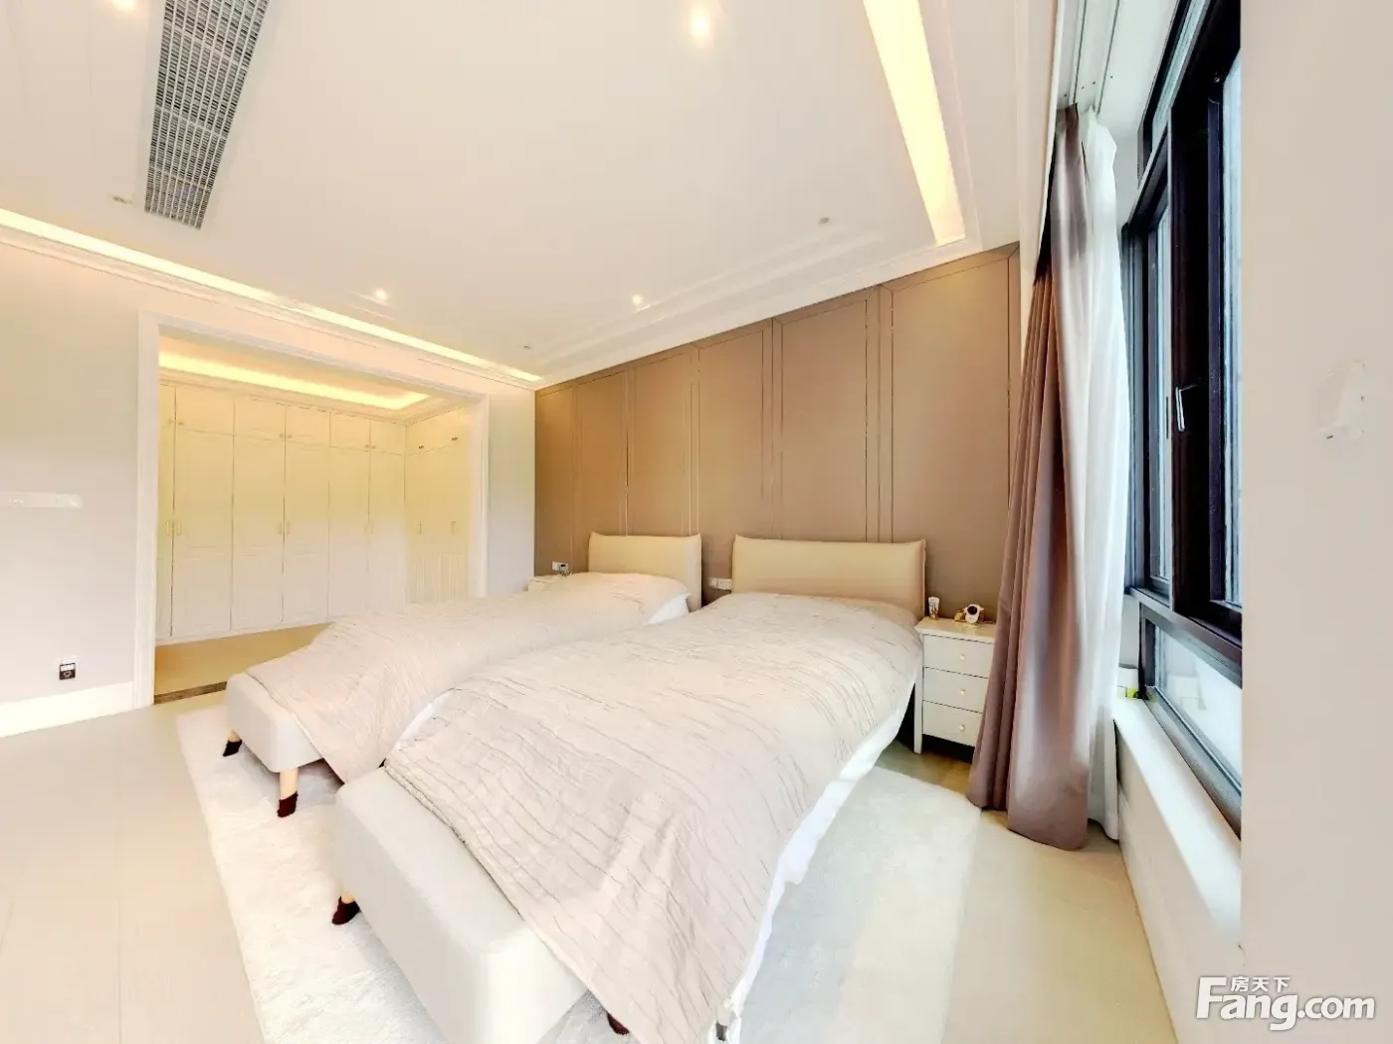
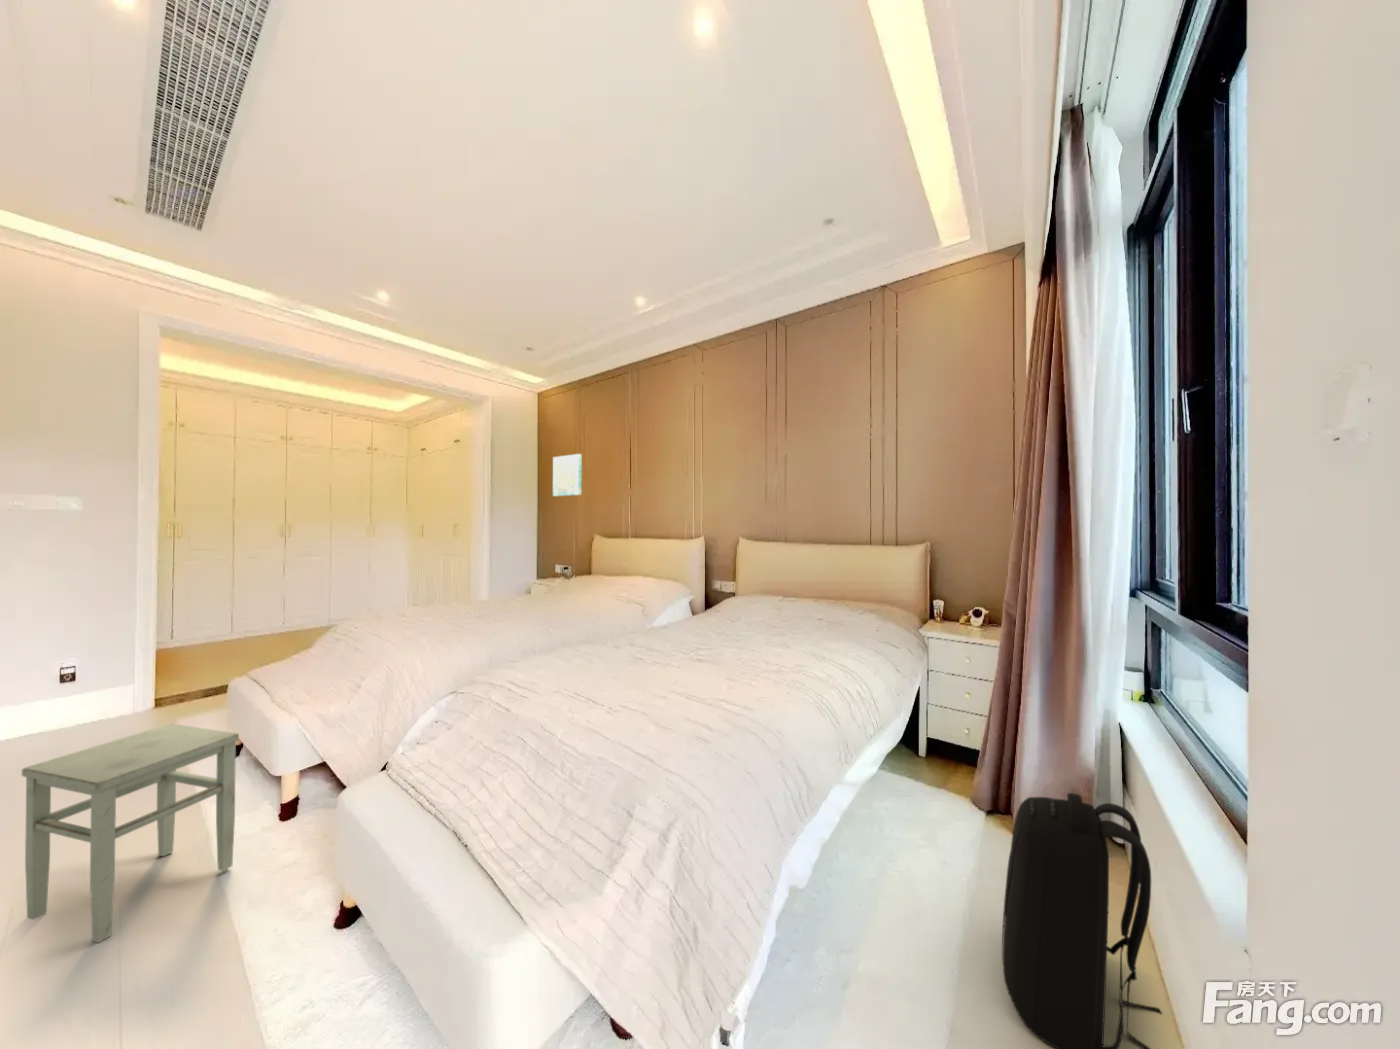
+ backpack (1079, 897)
+ stool (138, 820)
+ wall art (566, 476)
